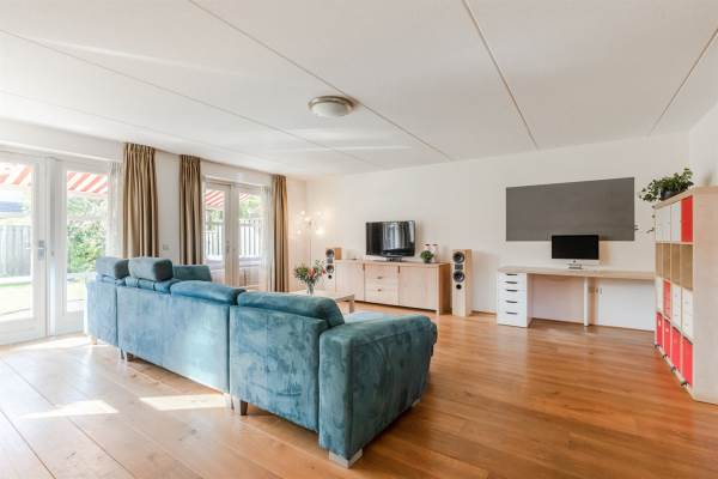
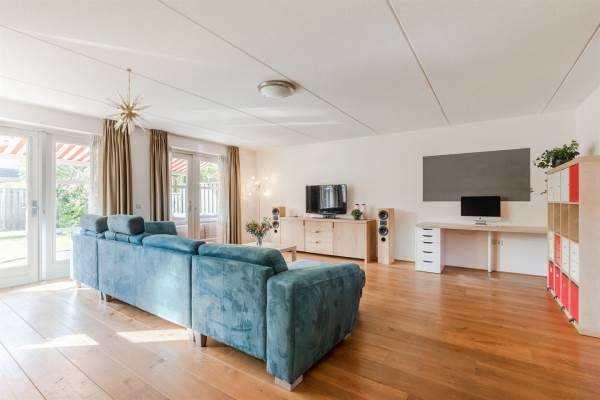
+ chandelier (129, 102)
